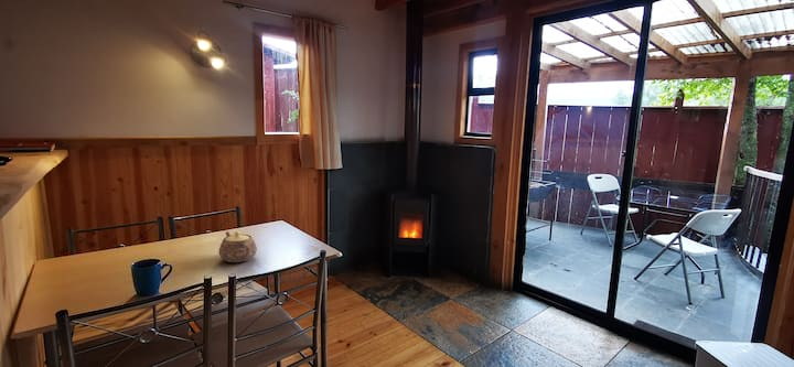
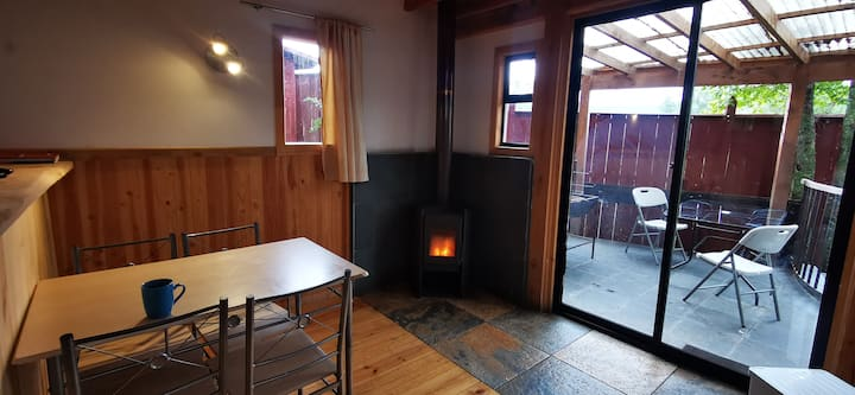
- teapot (237, 245)
